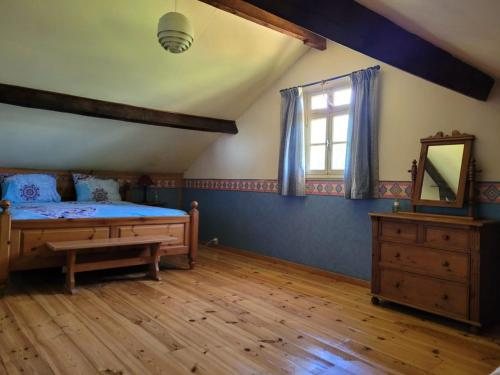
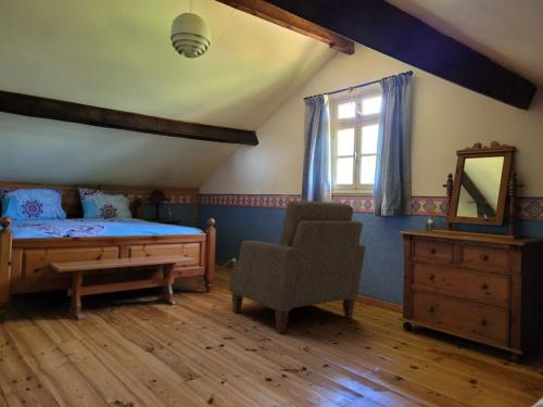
+ chair (296, 258)
